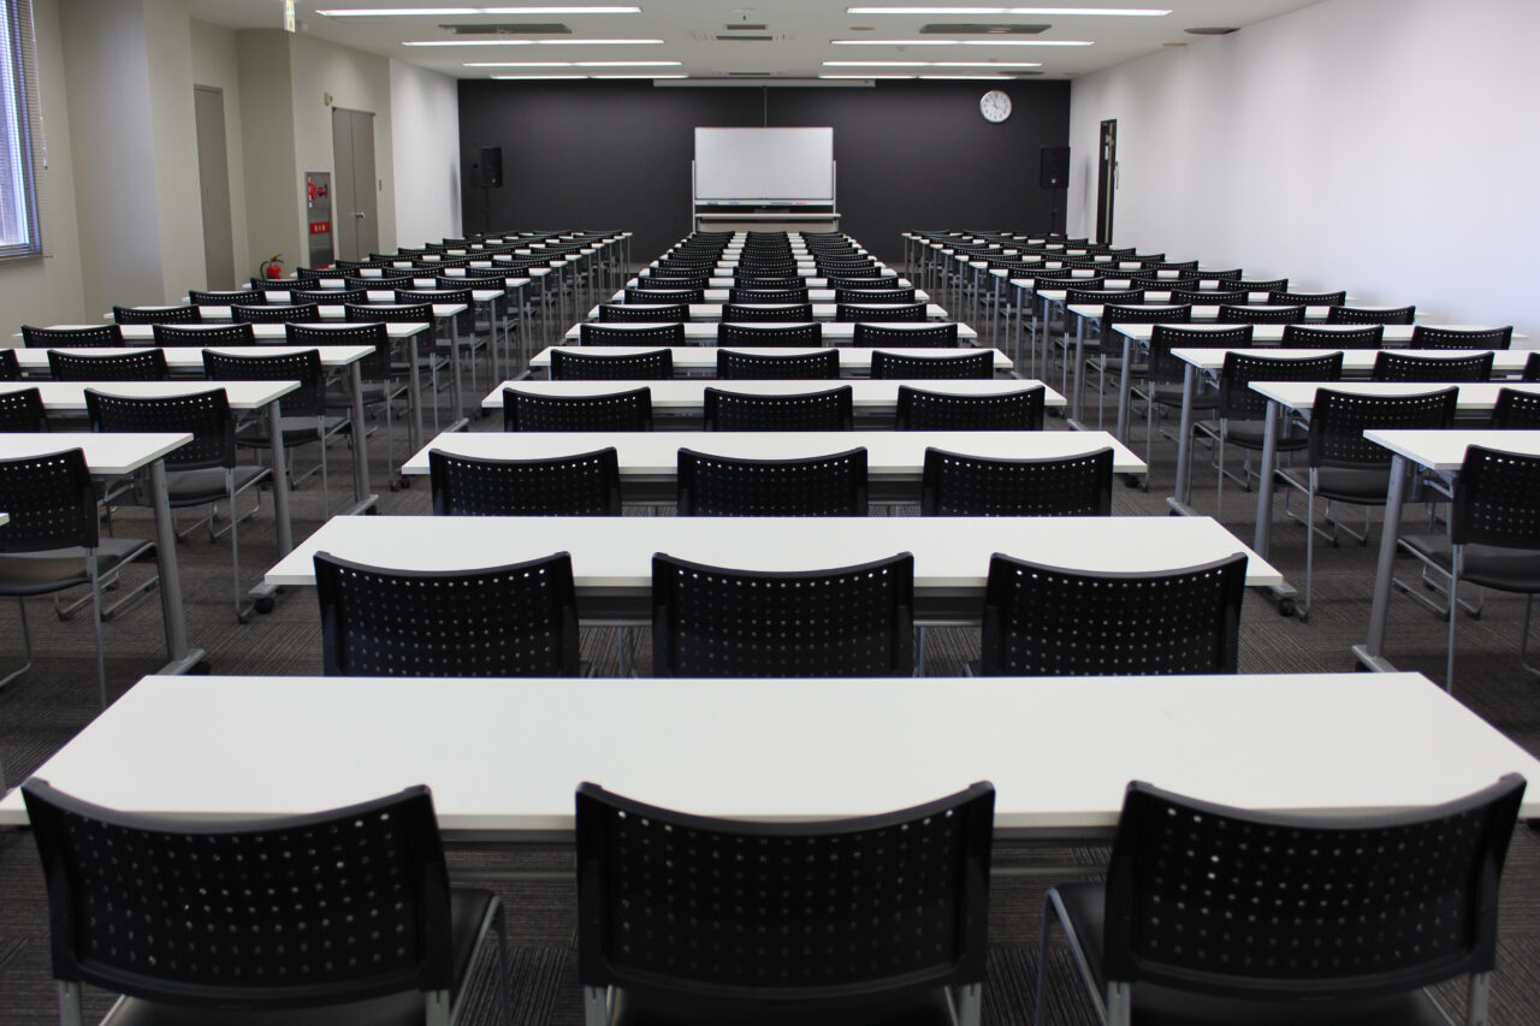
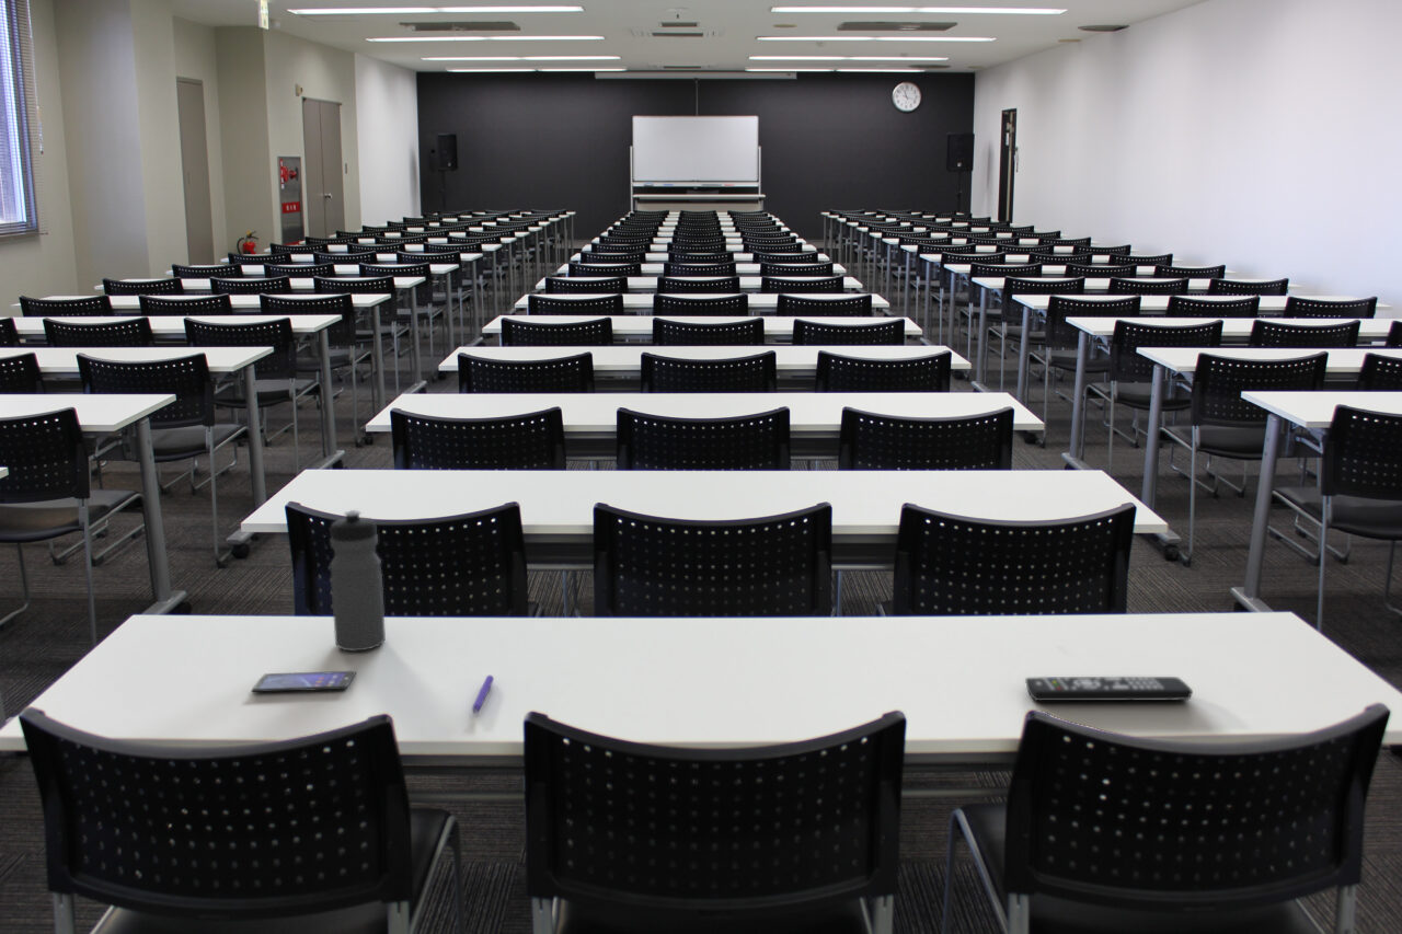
+ remote control (1107, 689)
+ smartphone (304, 681)
+ pen (482, 693)
+ water bottle (356, 578)
